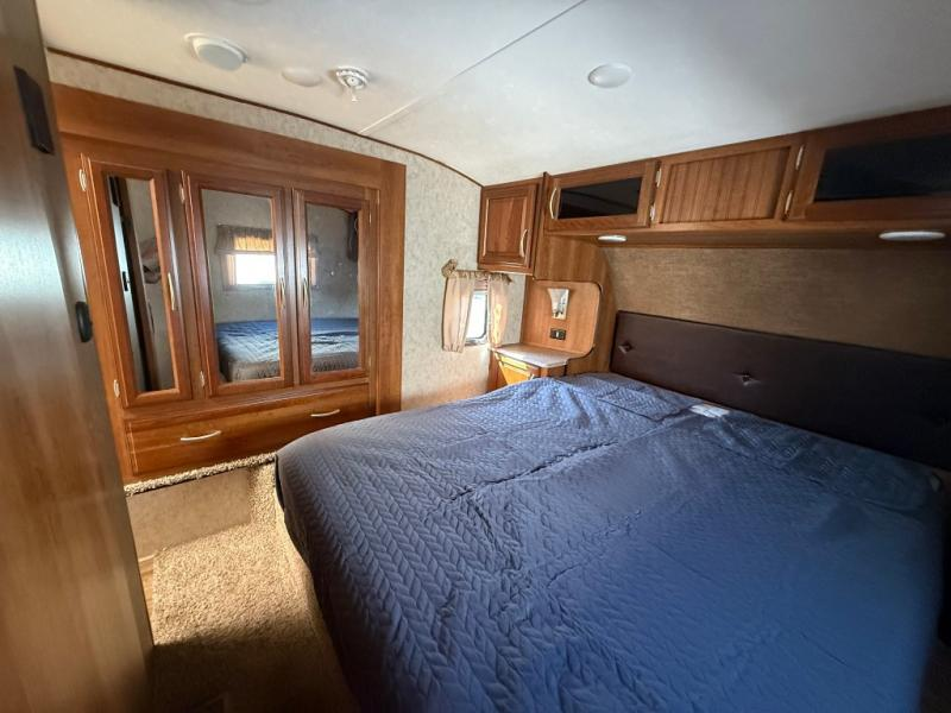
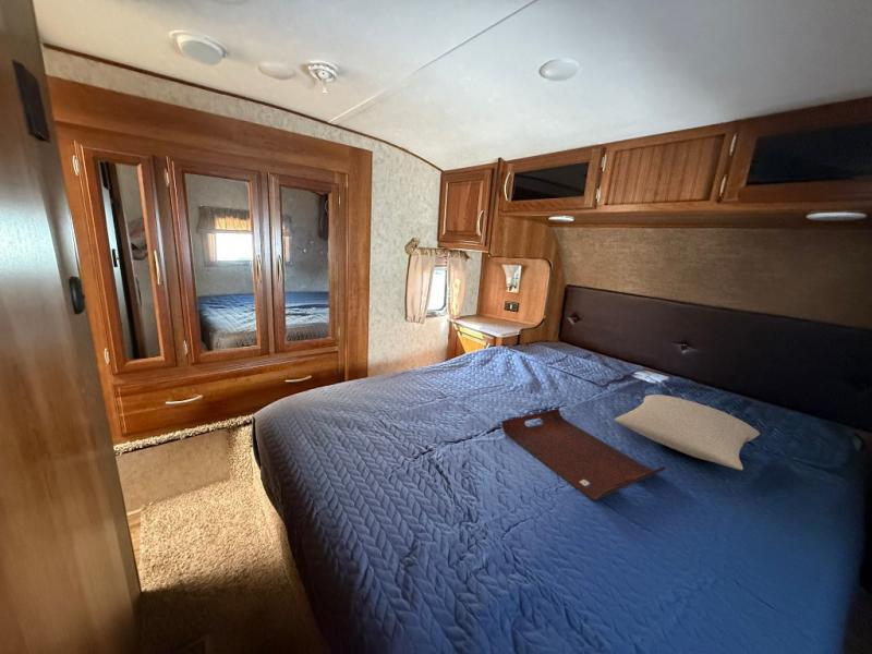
+ pillow (685, 425)
+ serving tray (574, 447)
